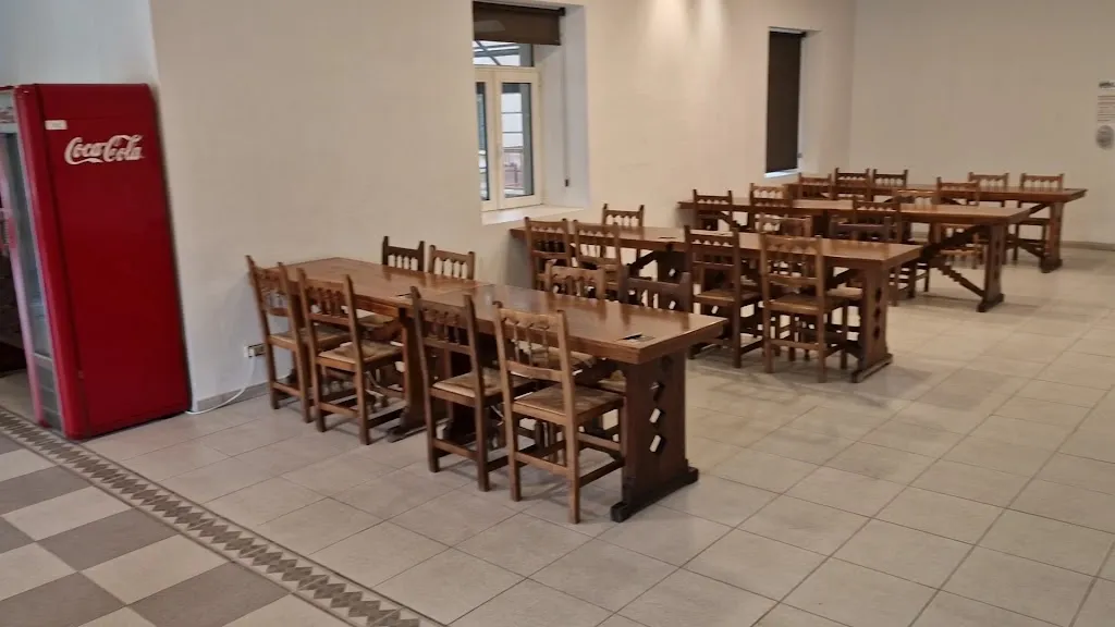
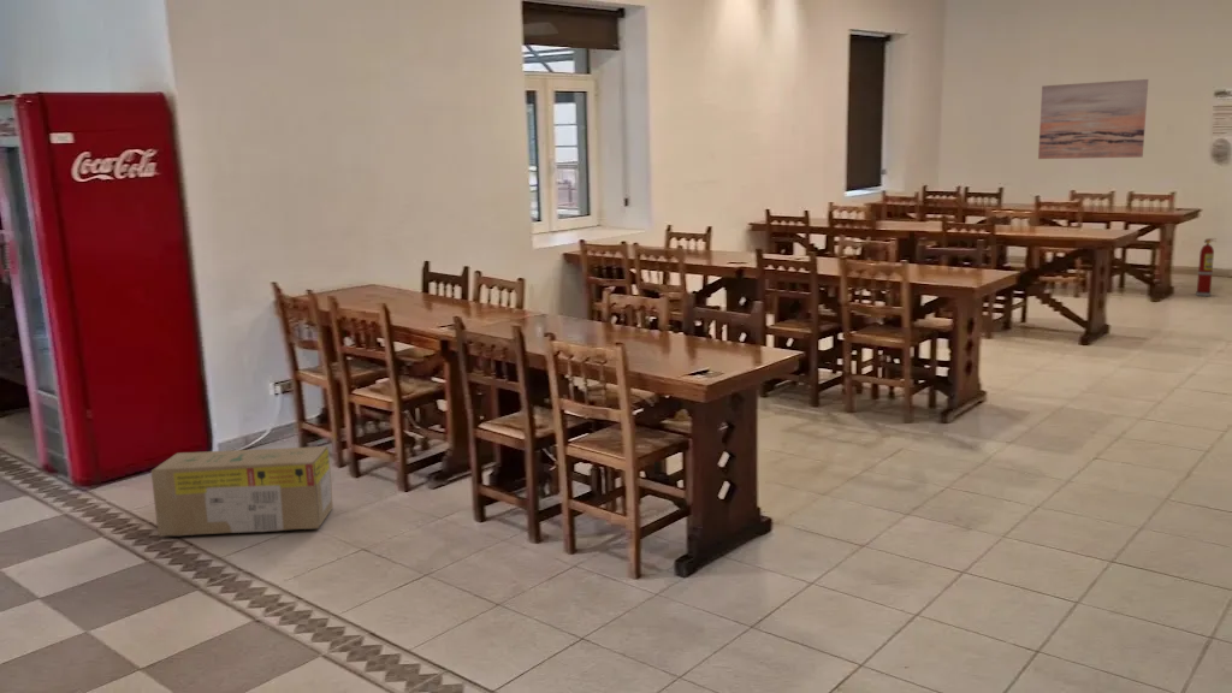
+ wall art (1090, 120)
+ cardboard box (245, 490)
+ fire extinguisher (1206, 267)
